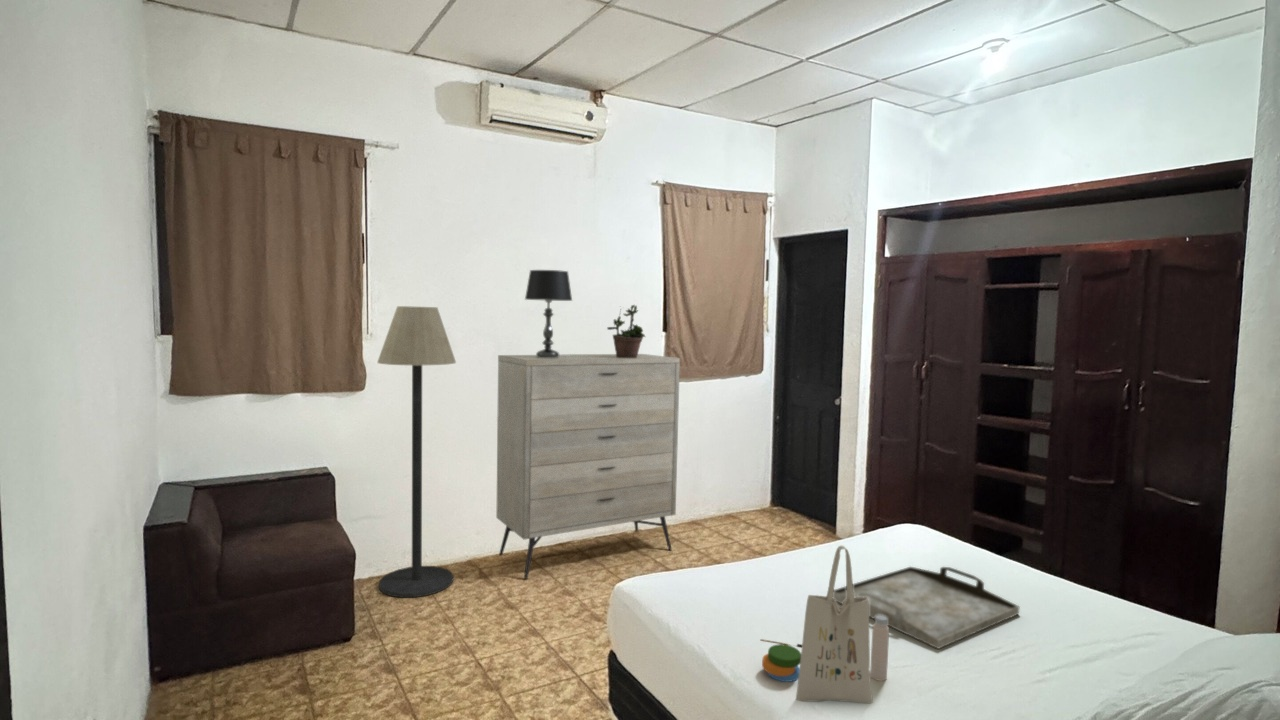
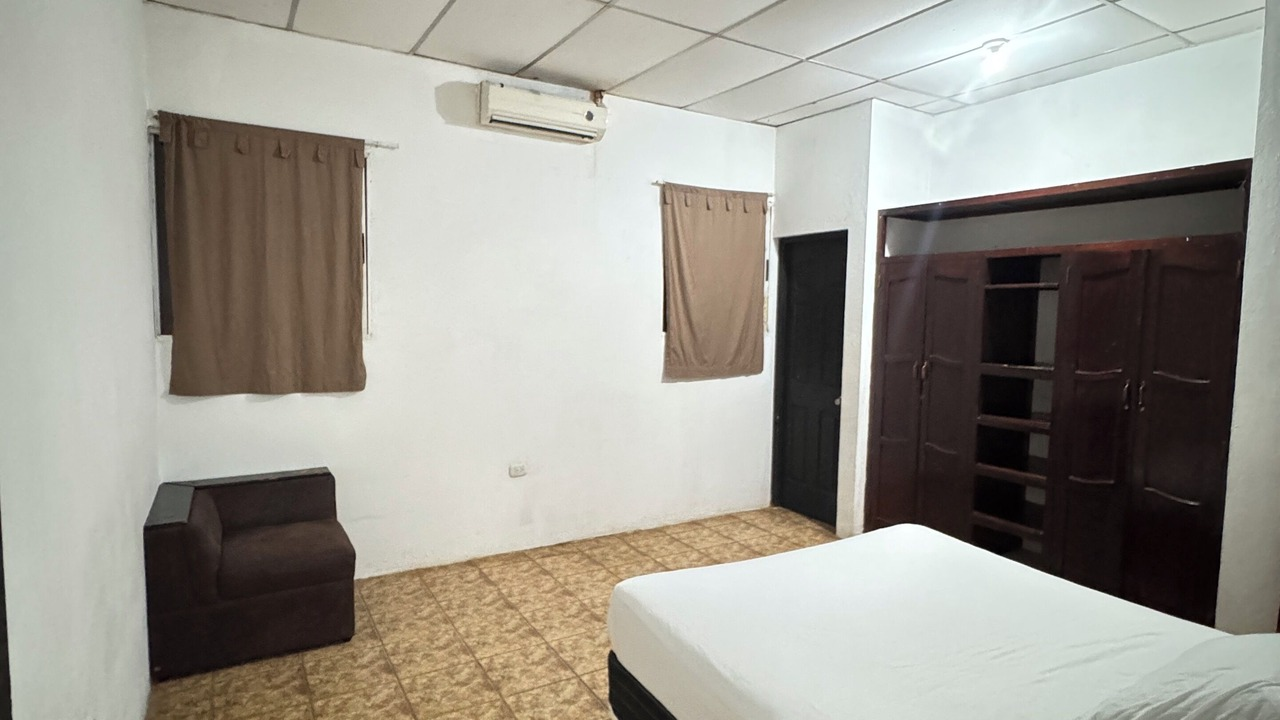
- dresser (589, 455)
- tote bag (826, 602)
- potted plant (628, 328)
- floor lamp (417, 446)
- serving tray (922, 595)
- table lamp (548, 314)
